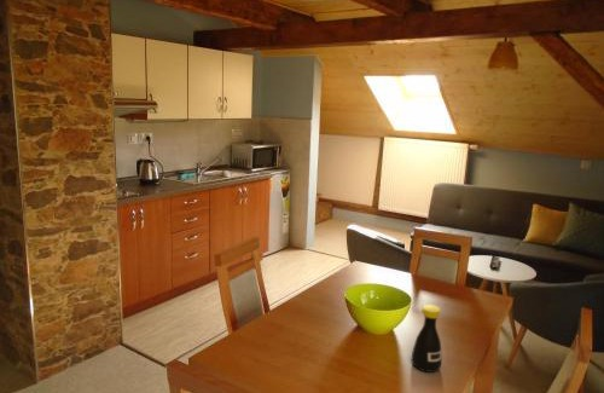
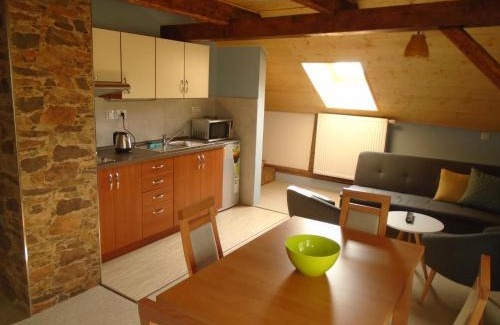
- bottle (428, 336)
